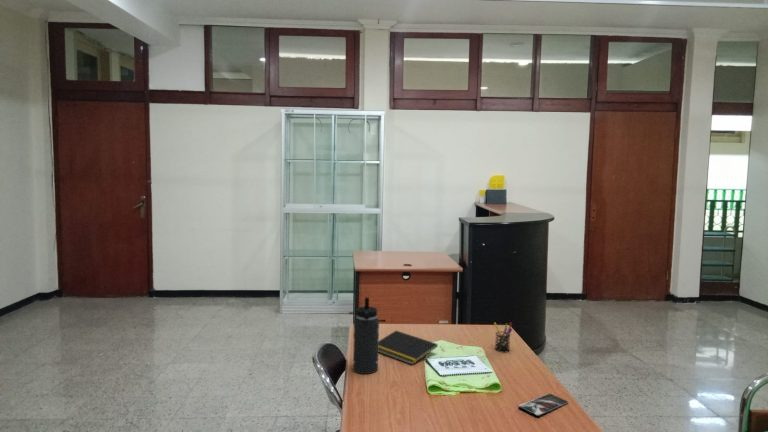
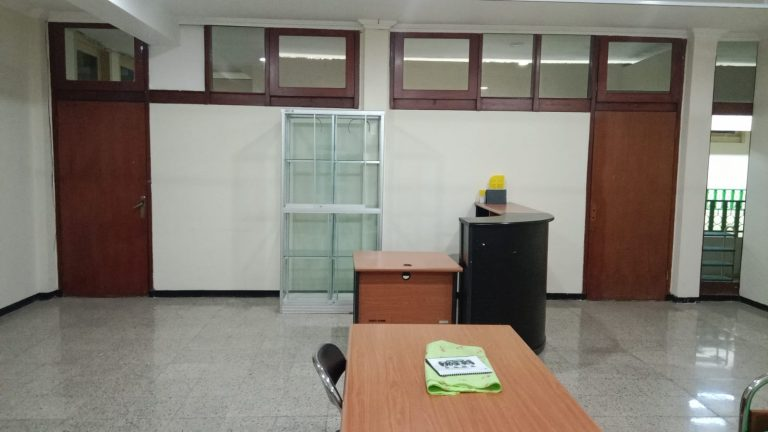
- smartphone (543, 404)
- notepad (403, 346)
- pen holder (504, 335)
- thermos bottle (366, 334)
